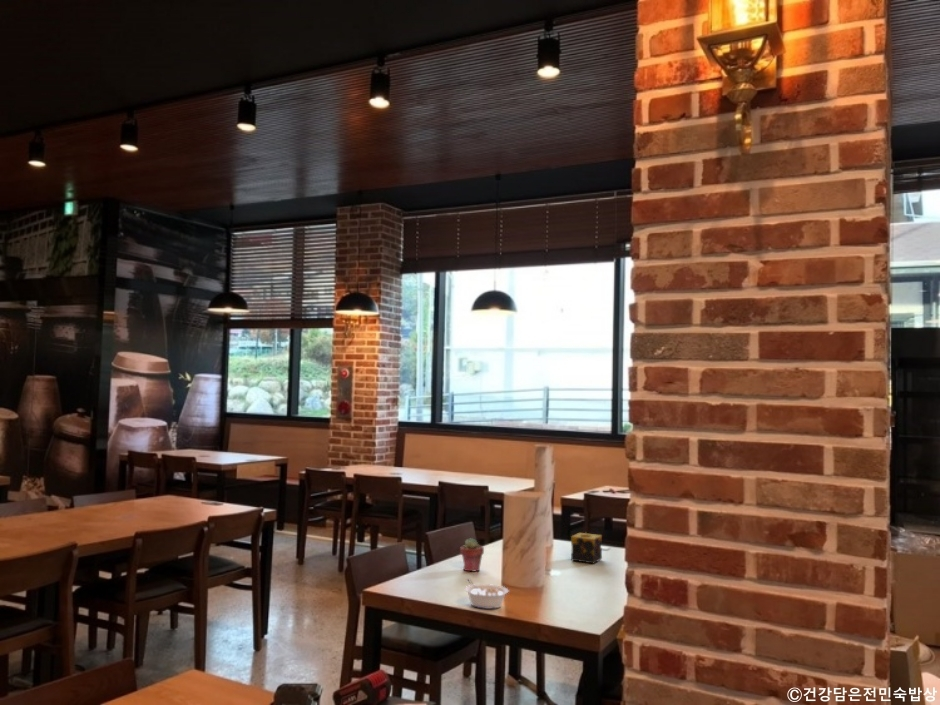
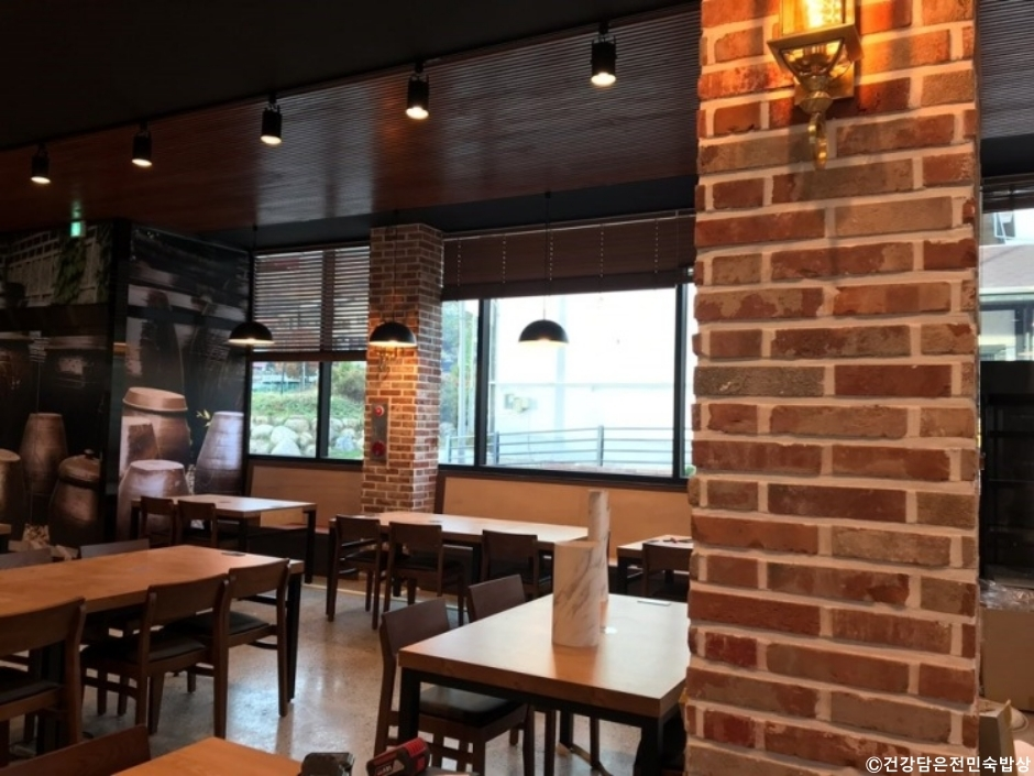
- candle (586, 547)
- legume (484, 595)
- potted succulent (471, 553)
